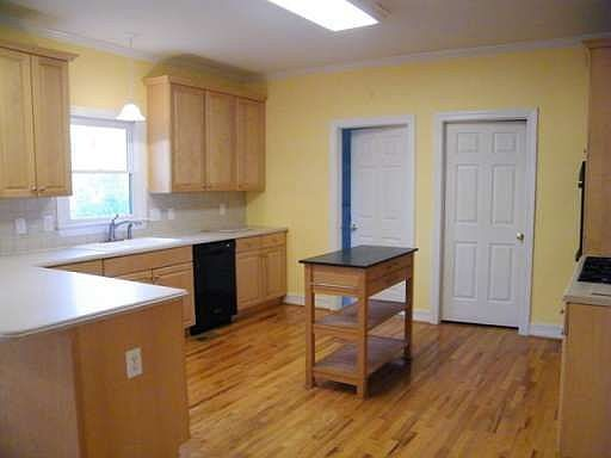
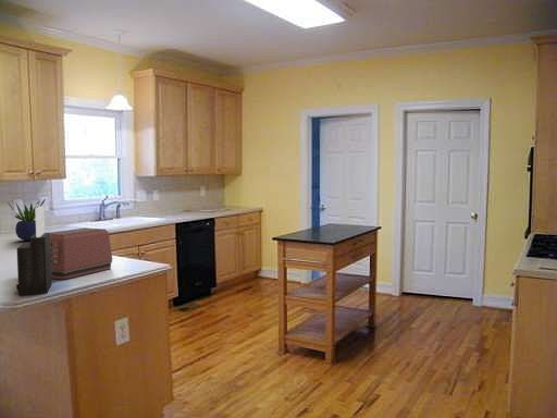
+ toaster (73, 251)
+ knife block (32, 248)
+ potted plant (26, 219)
